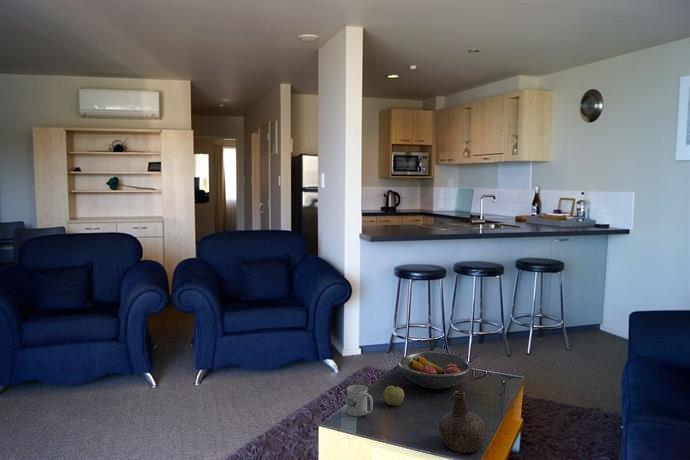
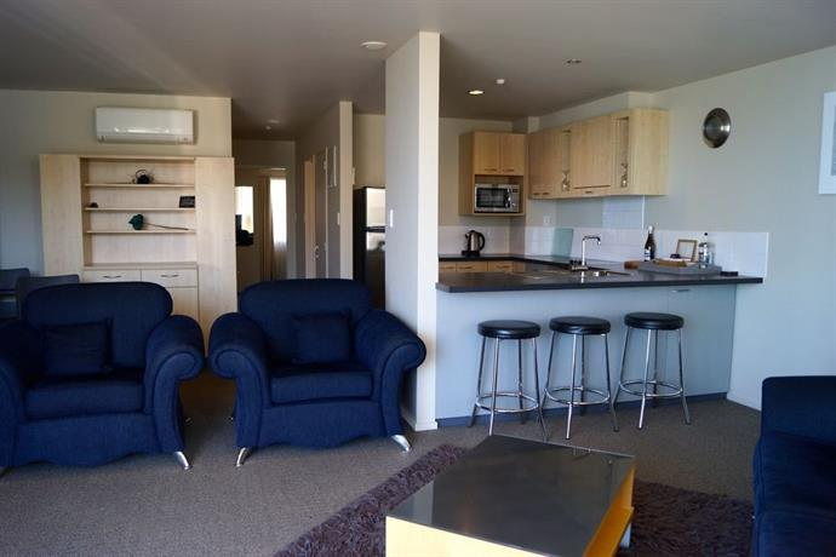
- fruit bowl (434, 370)
- mug (360, 401)
- bottle (462, 418)
- apple (393, 395)
